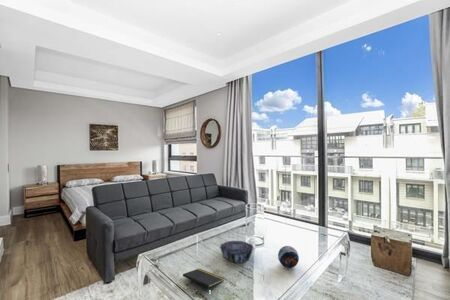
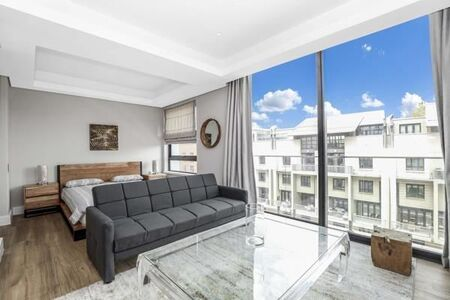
- decorative orb (288, 256)
- decorative bowl (236, 251)
- notepad (203, 277)
